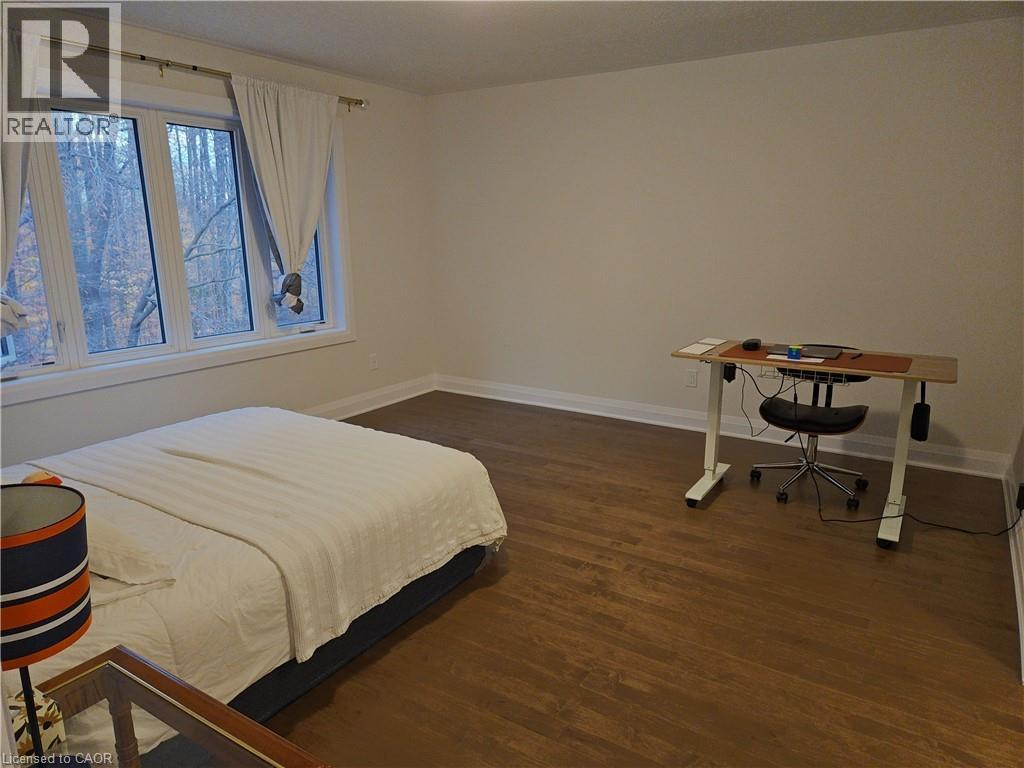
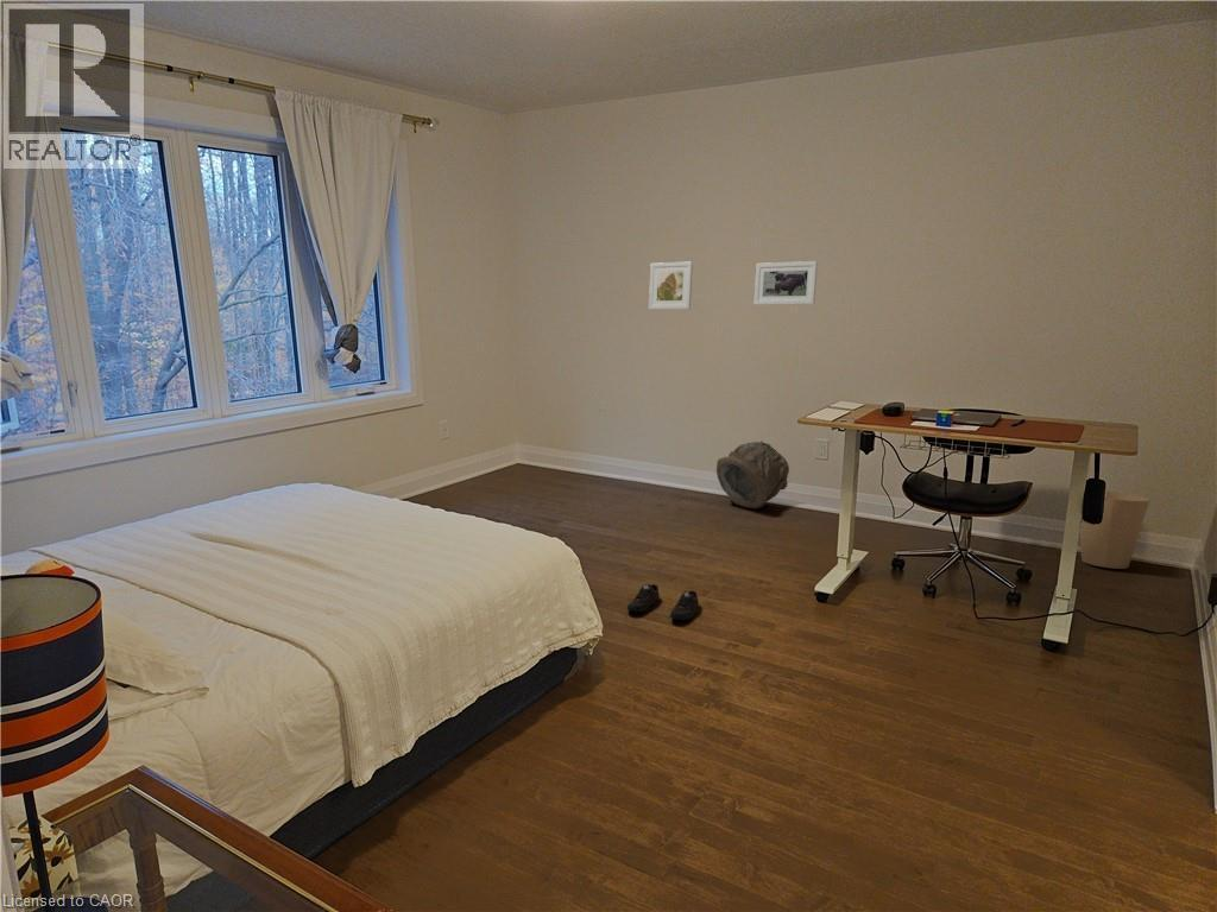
+ trash can (1108, 530)
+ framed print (784, 283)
+ shoe (658, 598)
+ bag (748, 475)
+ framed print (670, 285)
